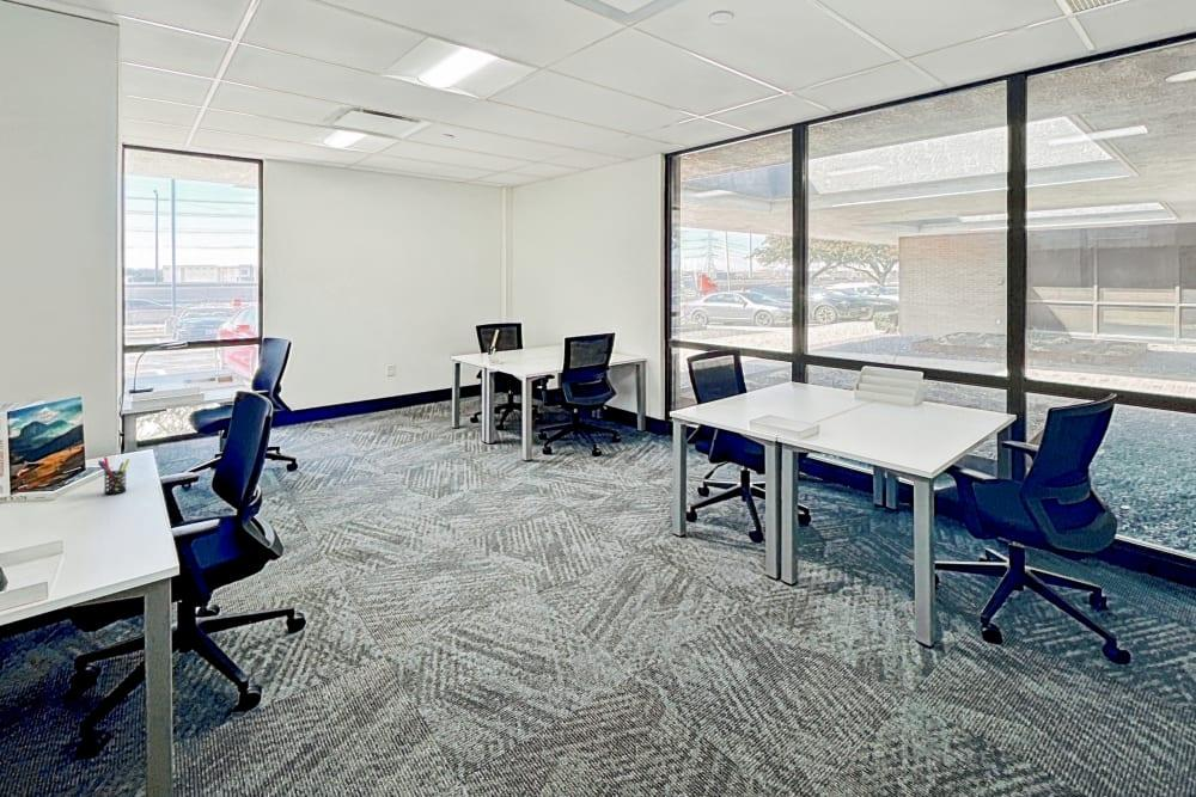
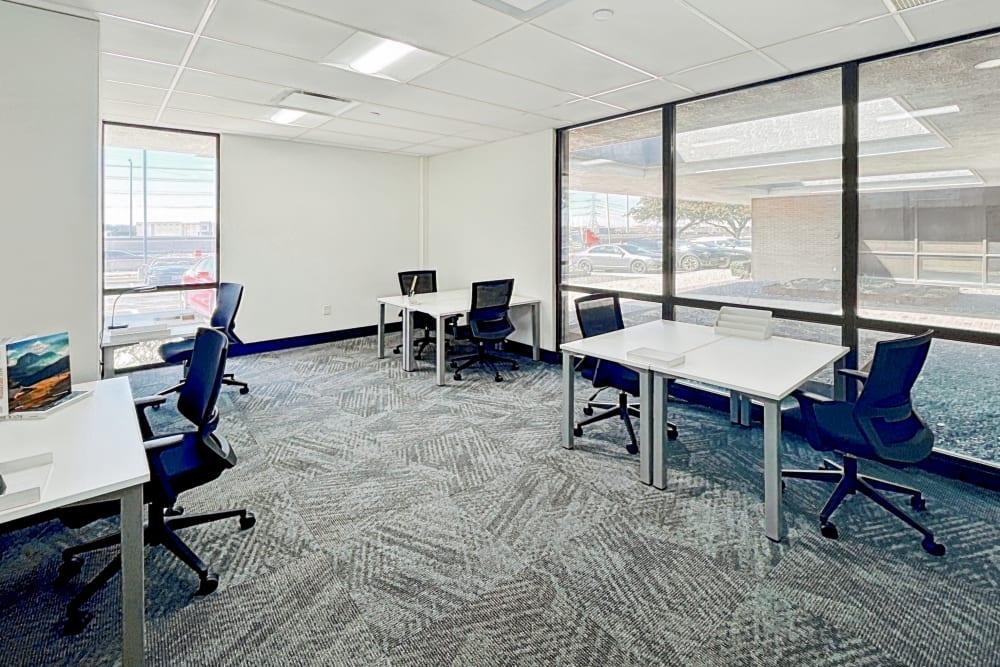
- pen holder (115, 474)
